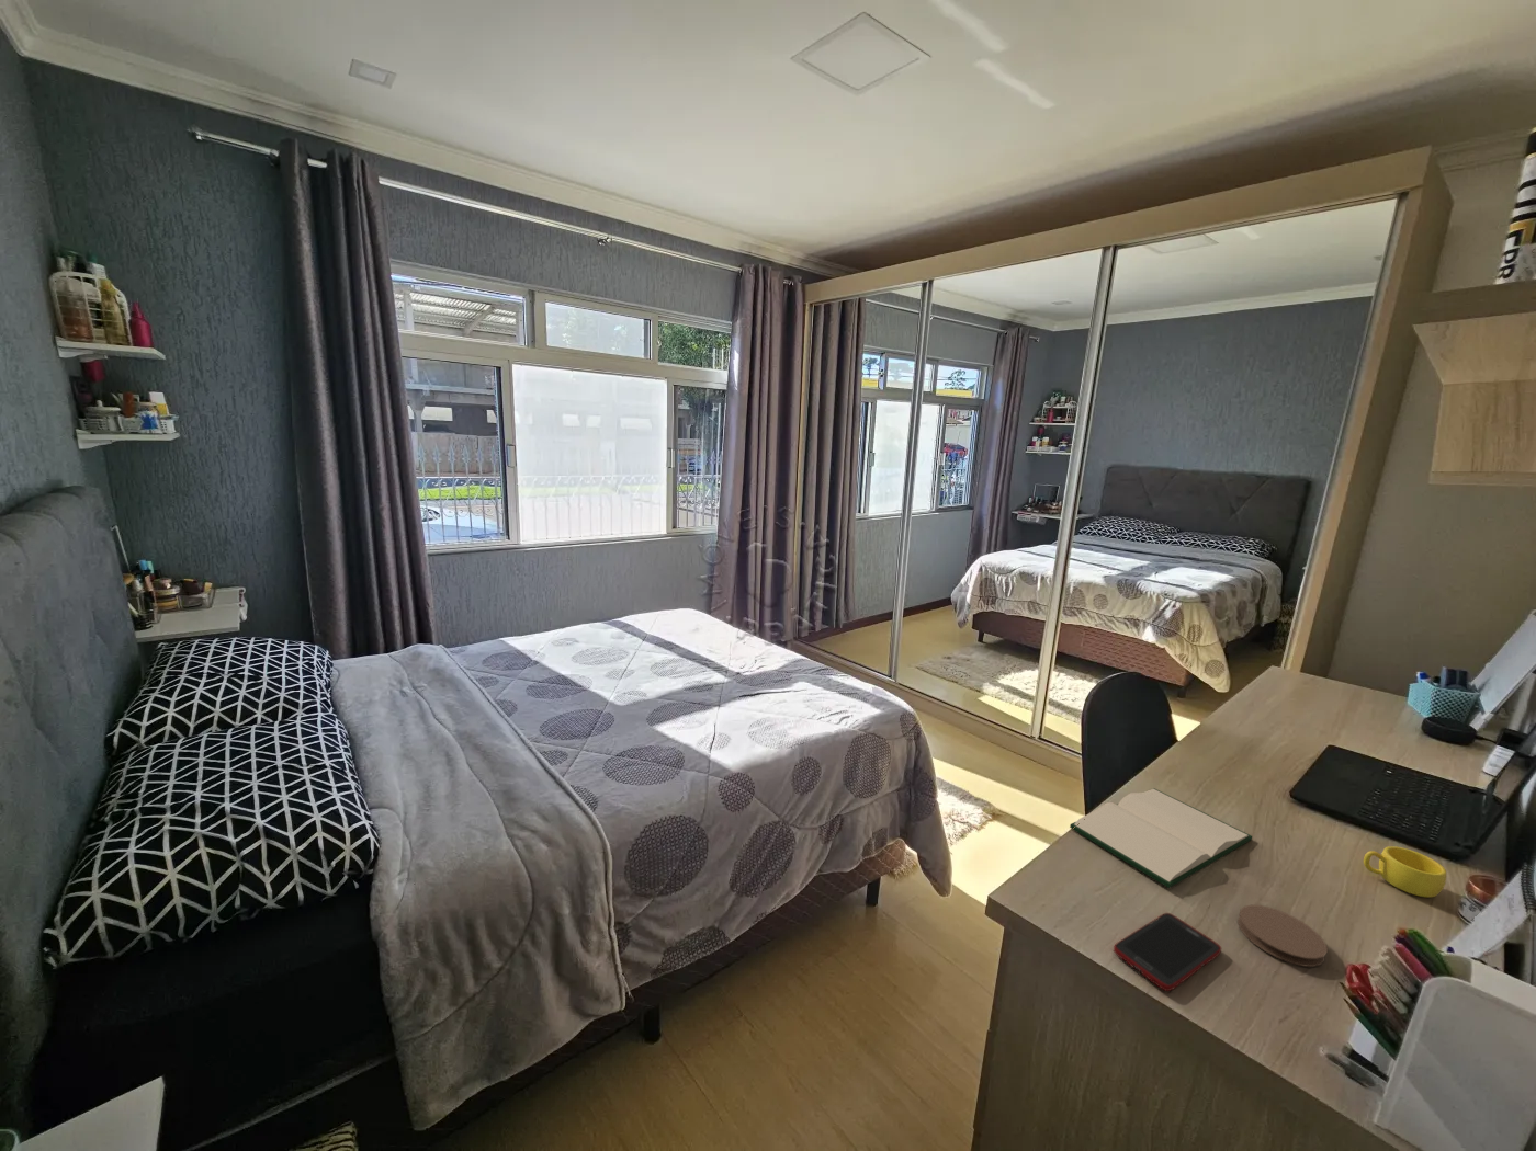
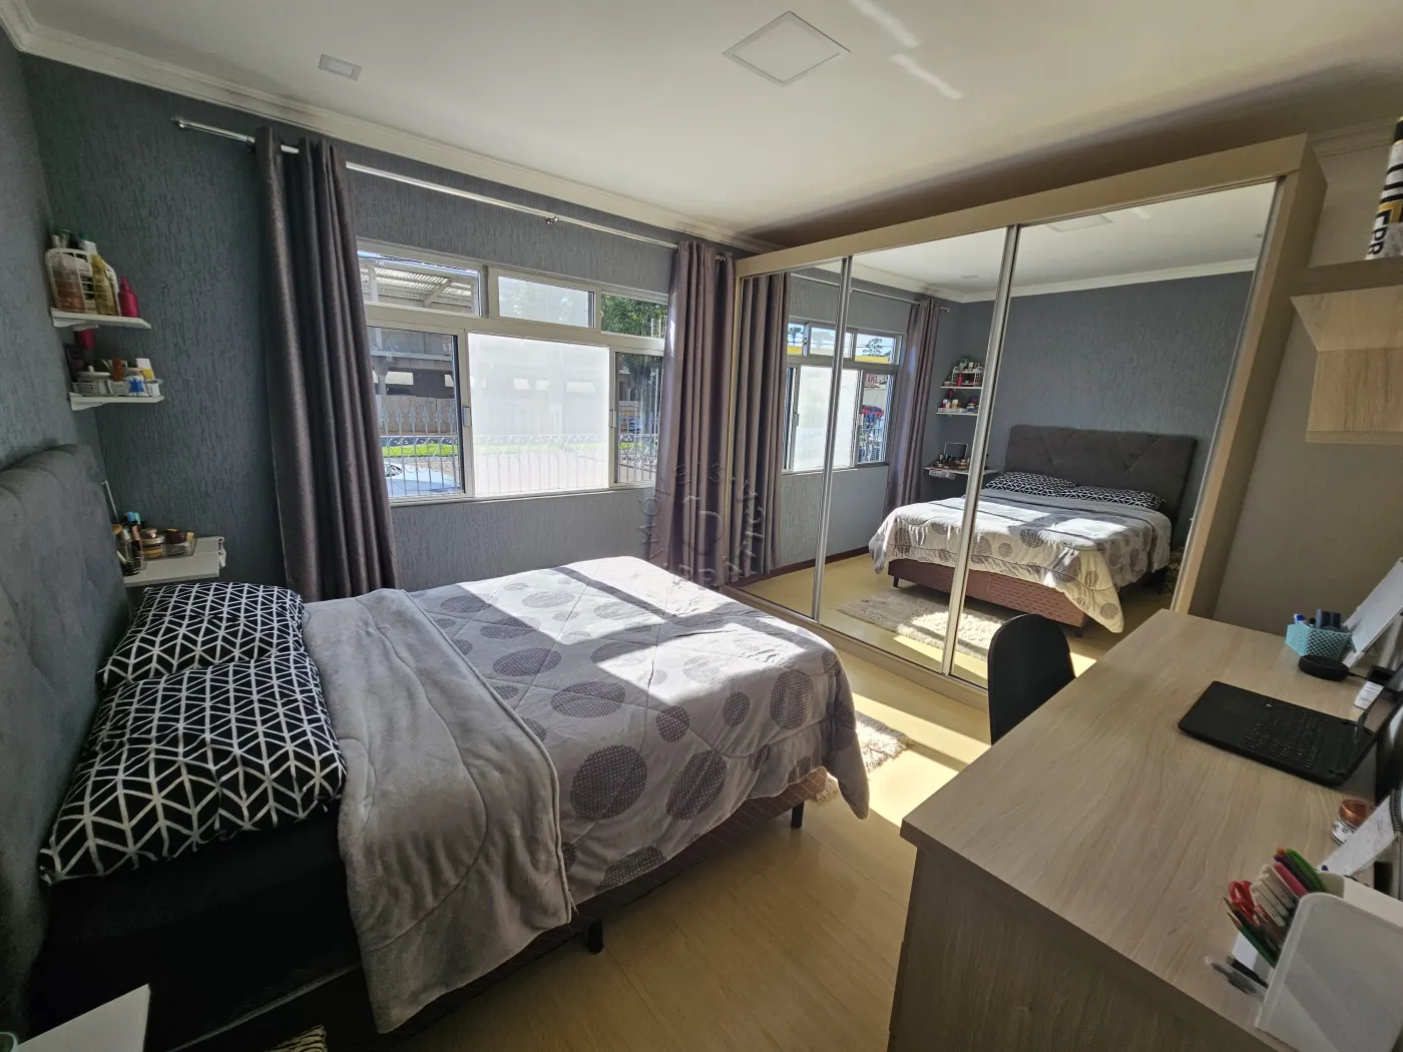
- hardback book (1161, 827)
- cell phone (1167, 949)
- cup (1401, 869)
- coaster (1281, 933)
